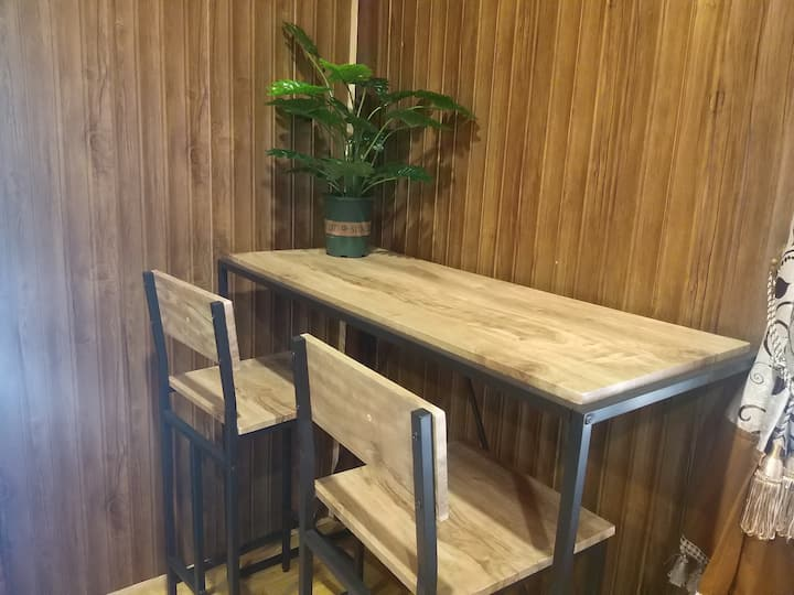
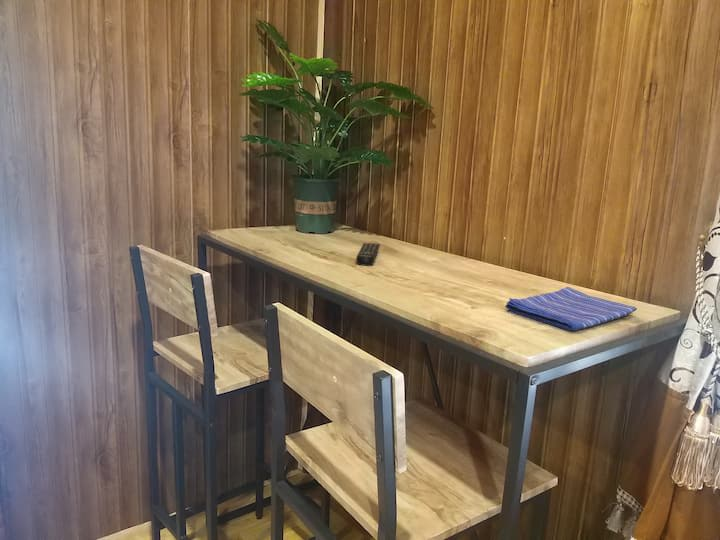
+ remote control (368, 253)
+ dish towel (570, 306)
